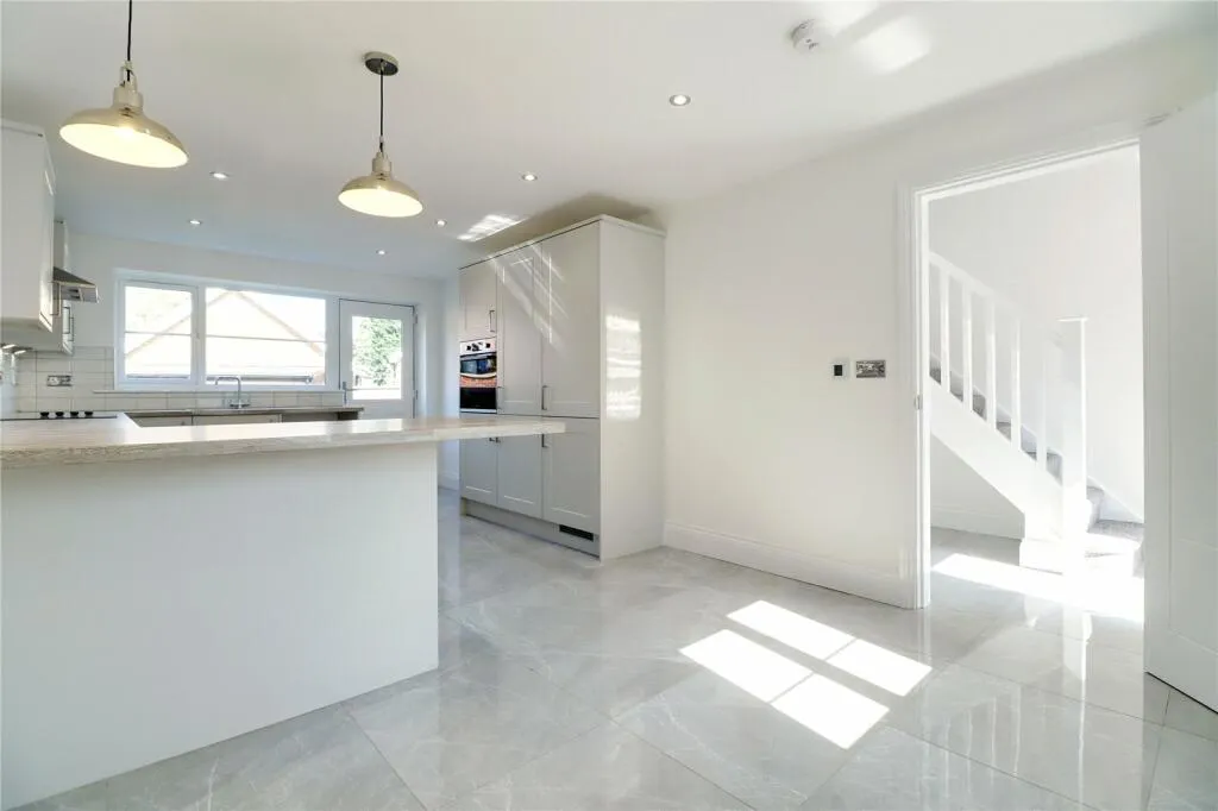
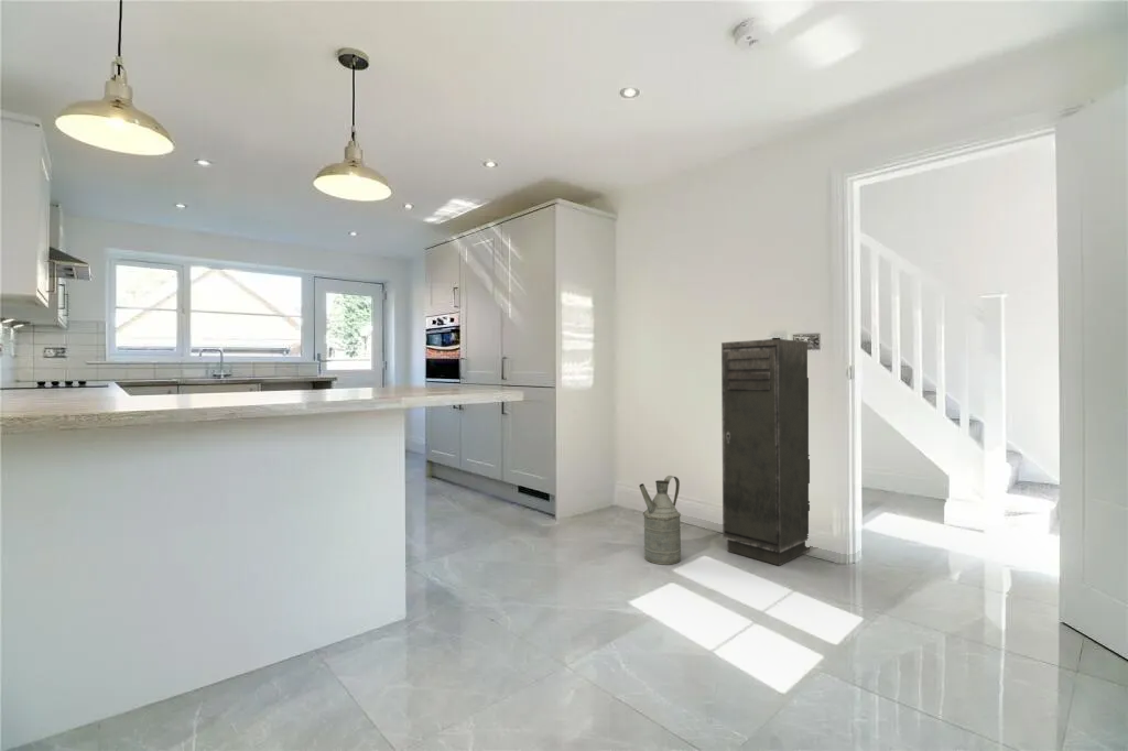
+ storage cabinet (766, 446)
+ watering can (660, 518)
